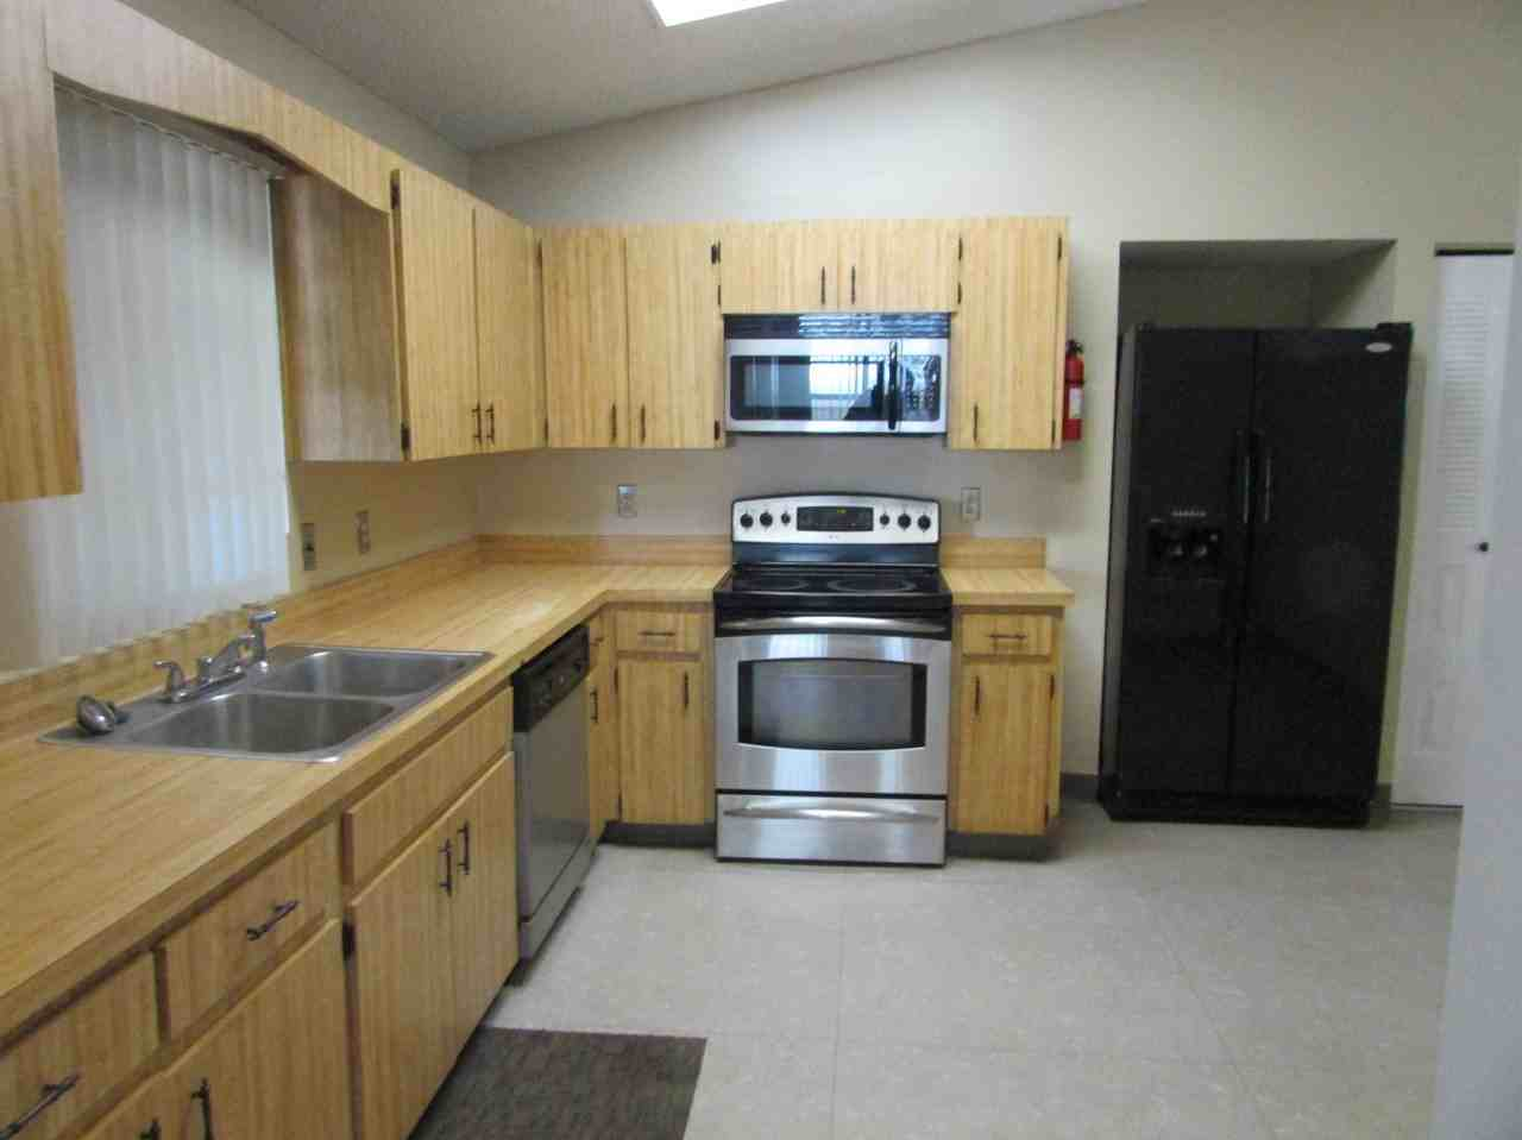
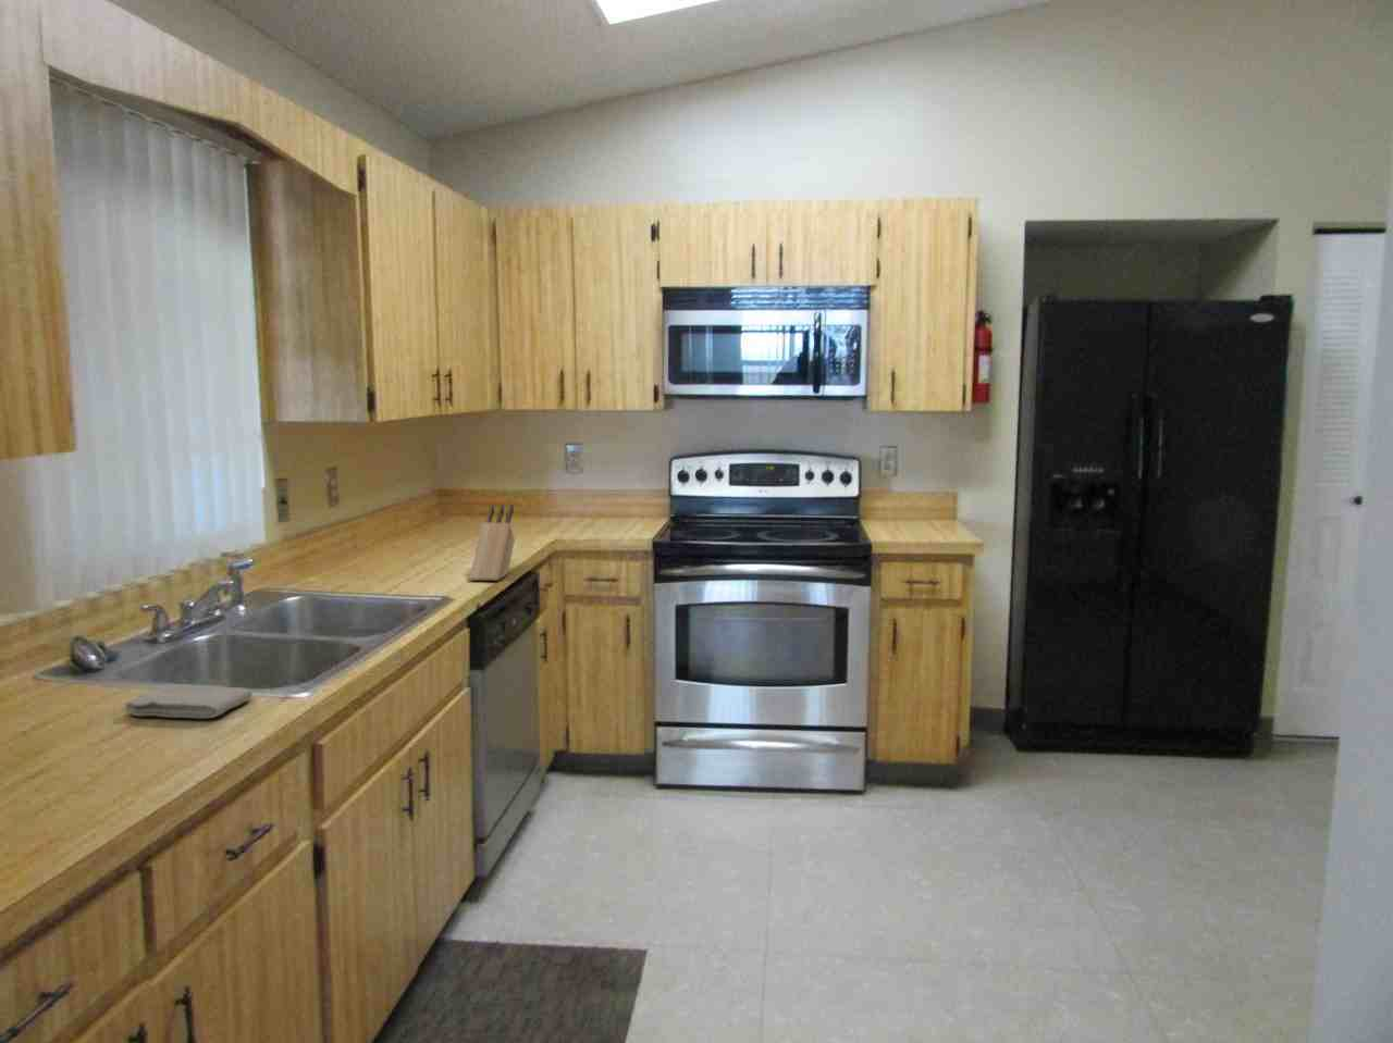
+ washcloth (189, 699)
+ knife block (493, 540)
